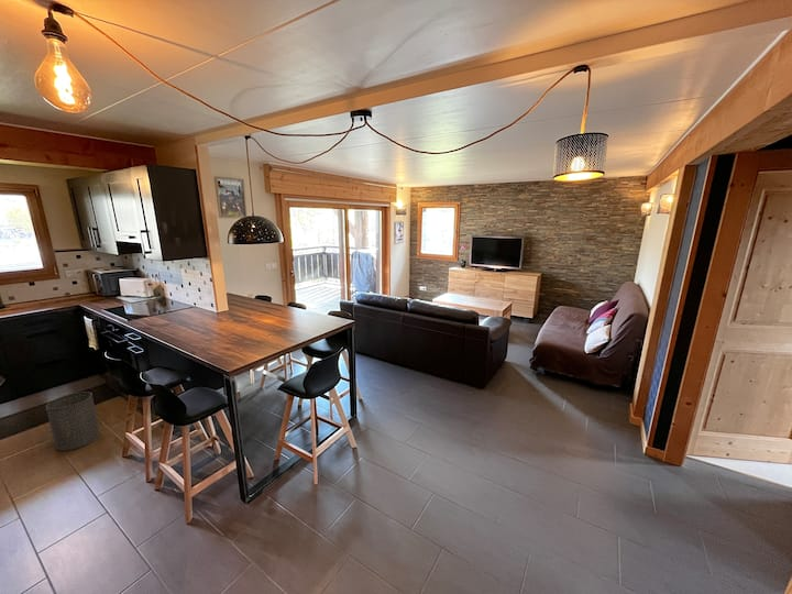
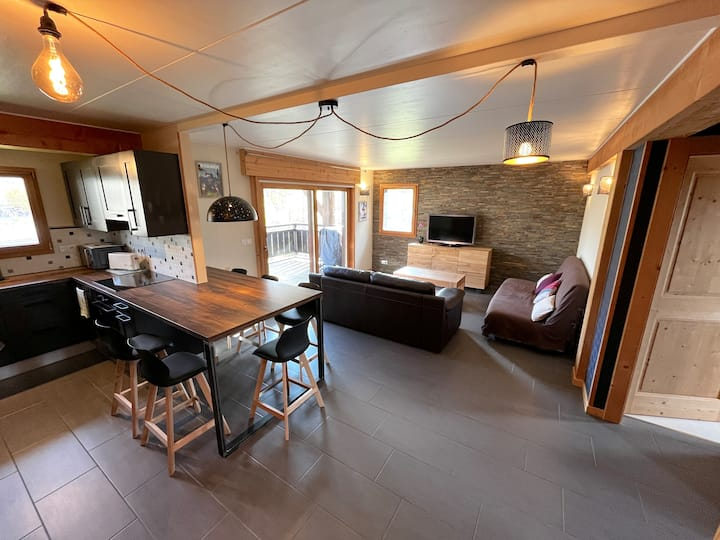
- trash can (74, 420)
